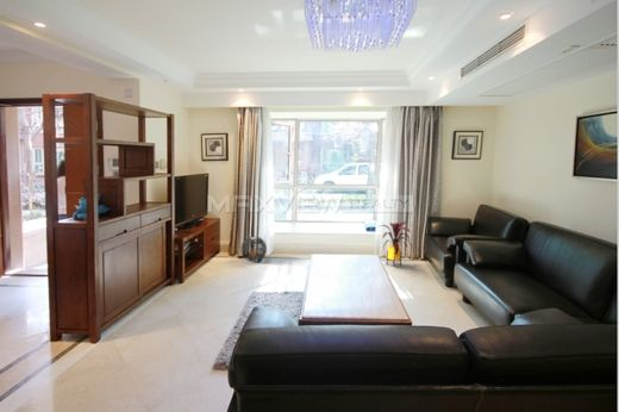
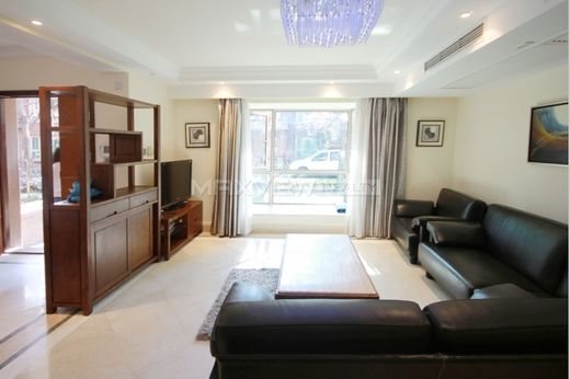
- house plant (393, 242)
- pendant lamp (254, 248)
